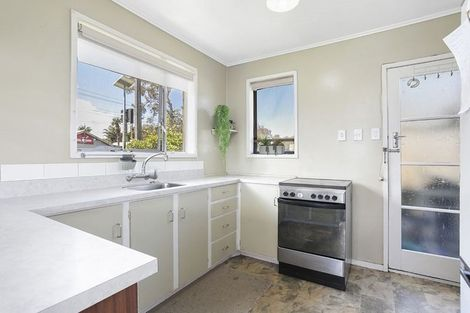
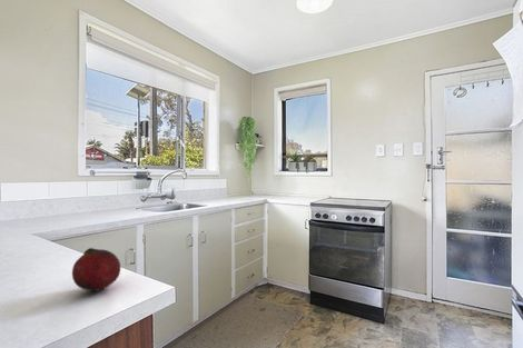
+ fruit (97, 267)
